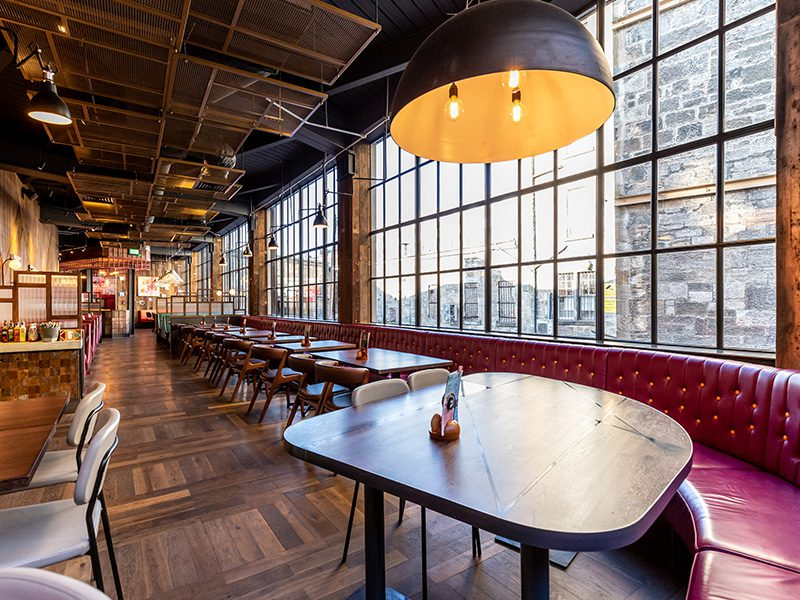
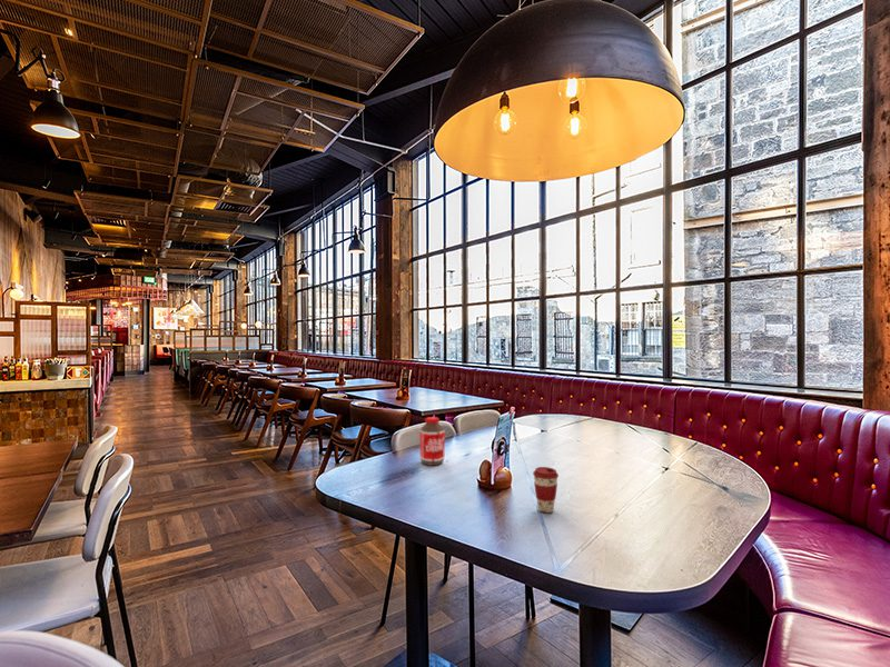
+ coffee cup (545, 489)
+ bottle (432, 440)
